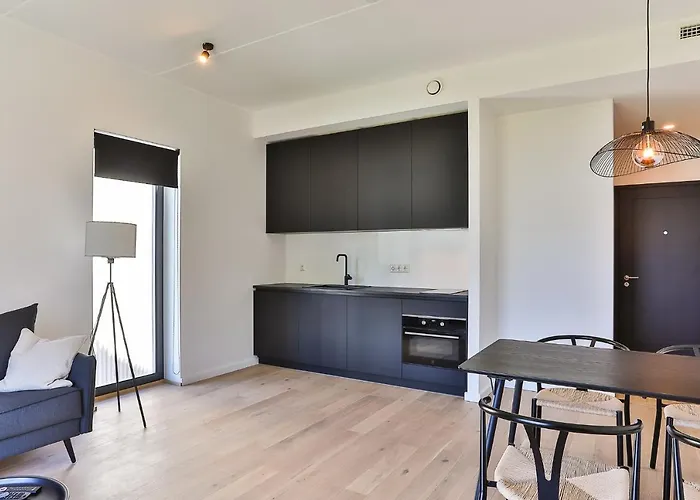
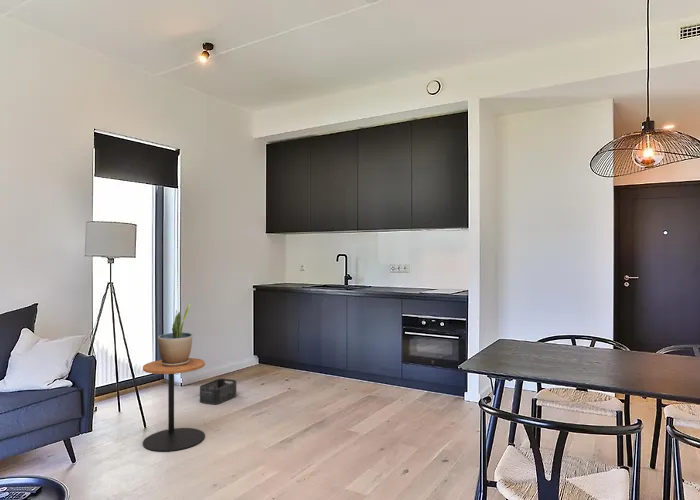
+ side table (173, 401)
+ storage bin (218, 391)
+ potted plant (175, 333)
